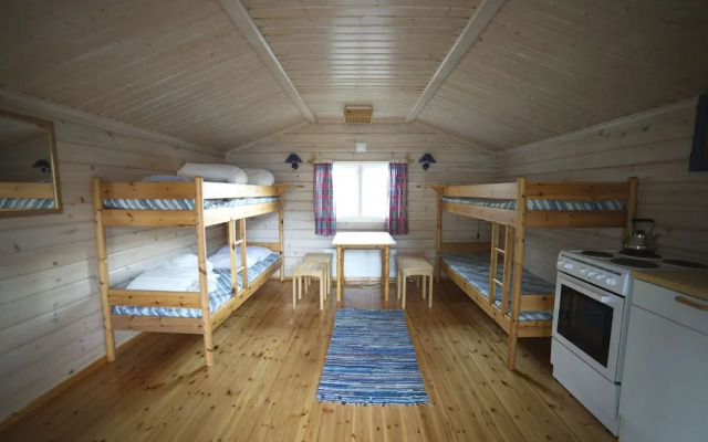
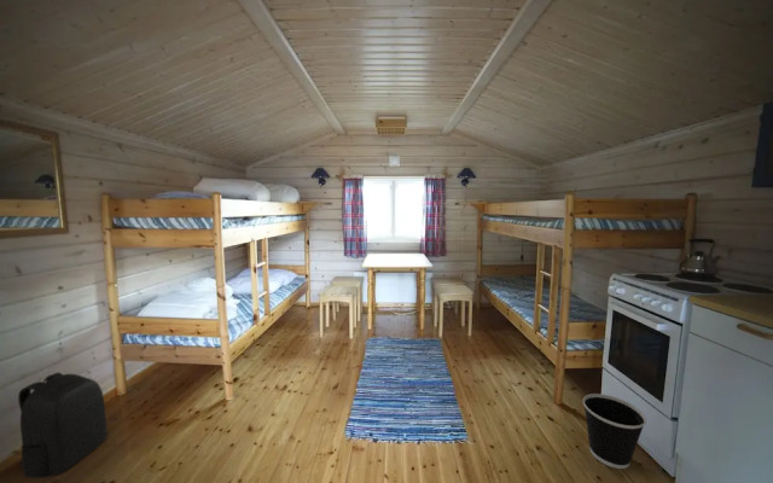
+ backpack (58, 414)
+ wastebasket (611, 431)
